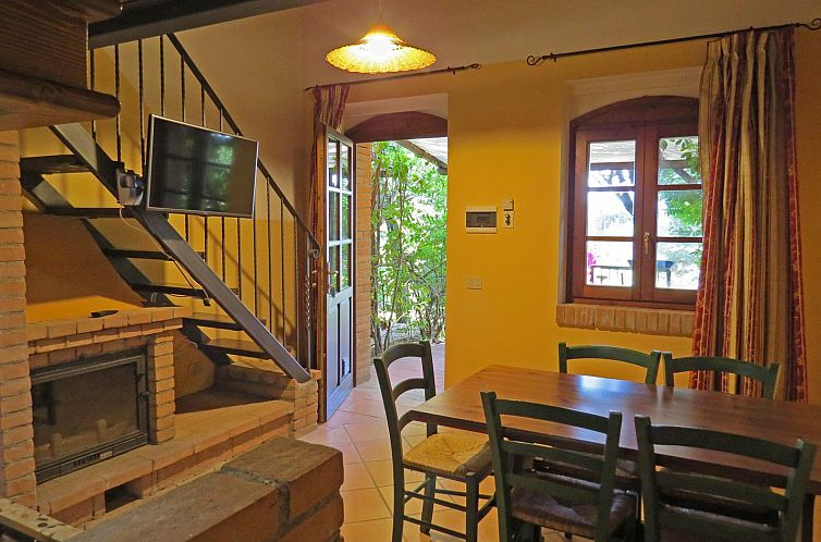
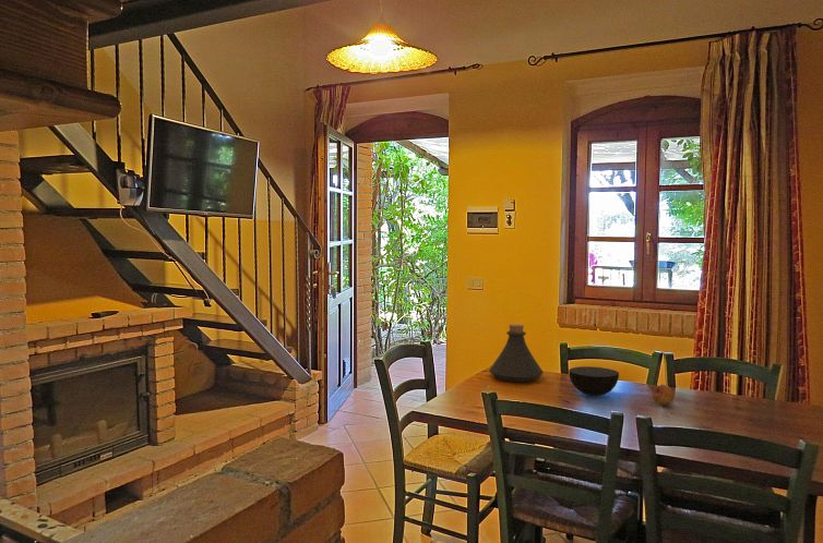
+ bowl (593, 383)
+ bottle (515, 351)
+ fruit (663, 395)
